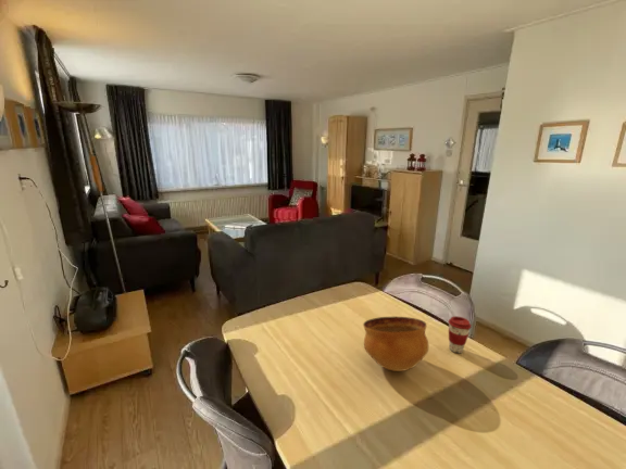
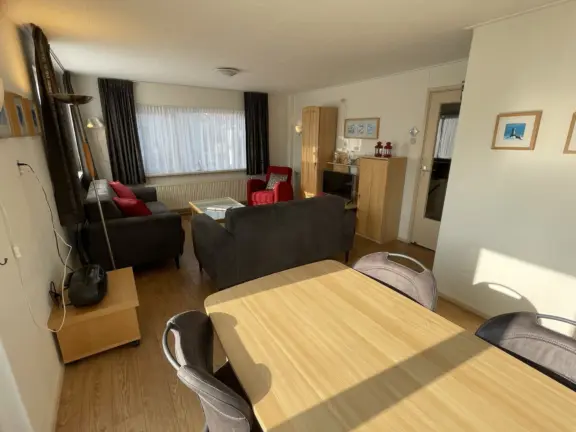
- bowl (395, 341)
- coffee cup (458, 334)
